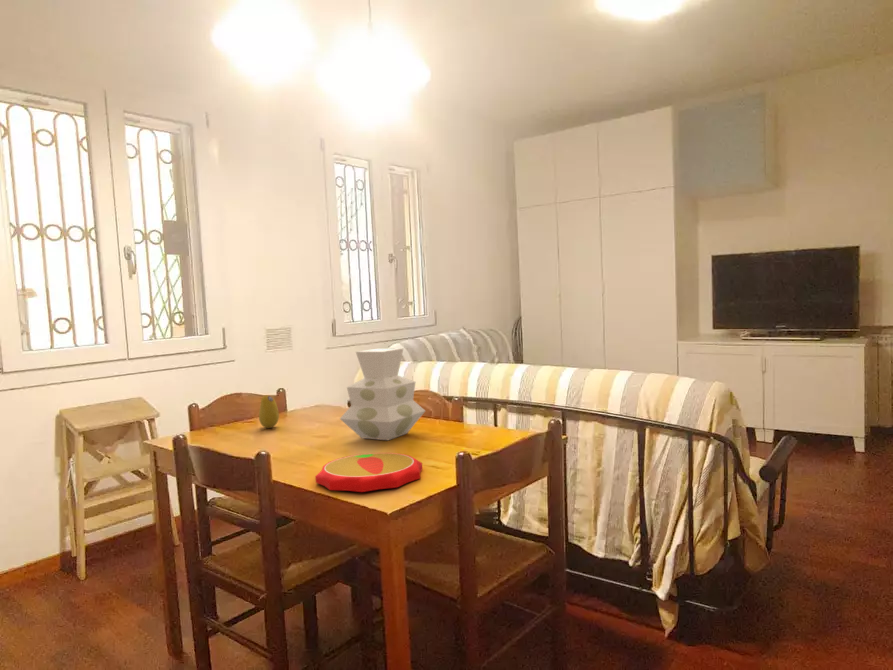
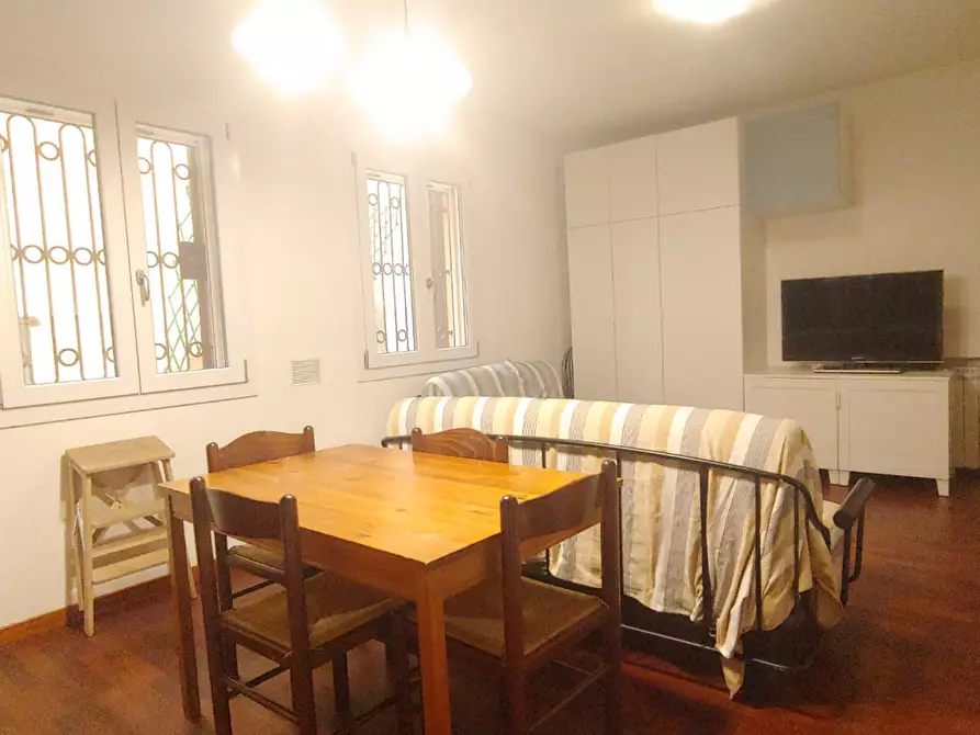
- vase (382, 393)
- plate (369, 468)
- fruit (268, 411)
